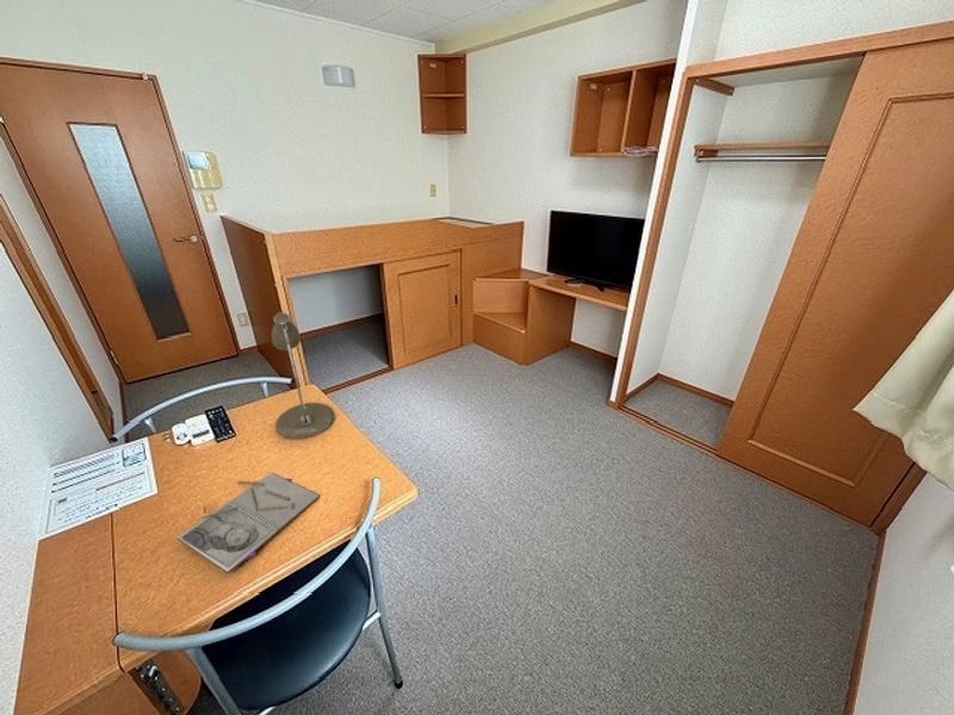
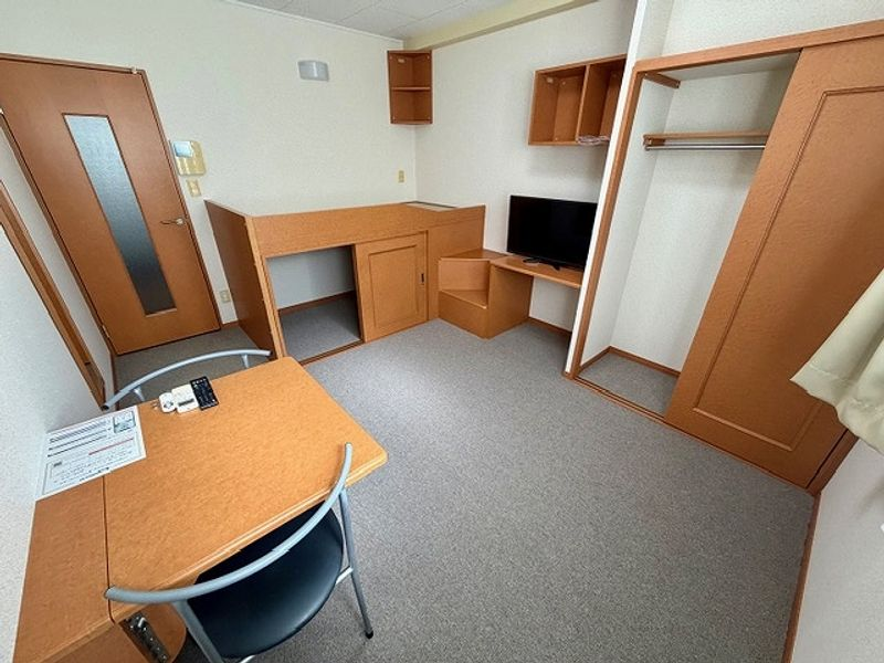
- desk lamp (293, 372)
- notebook (249, 511)
